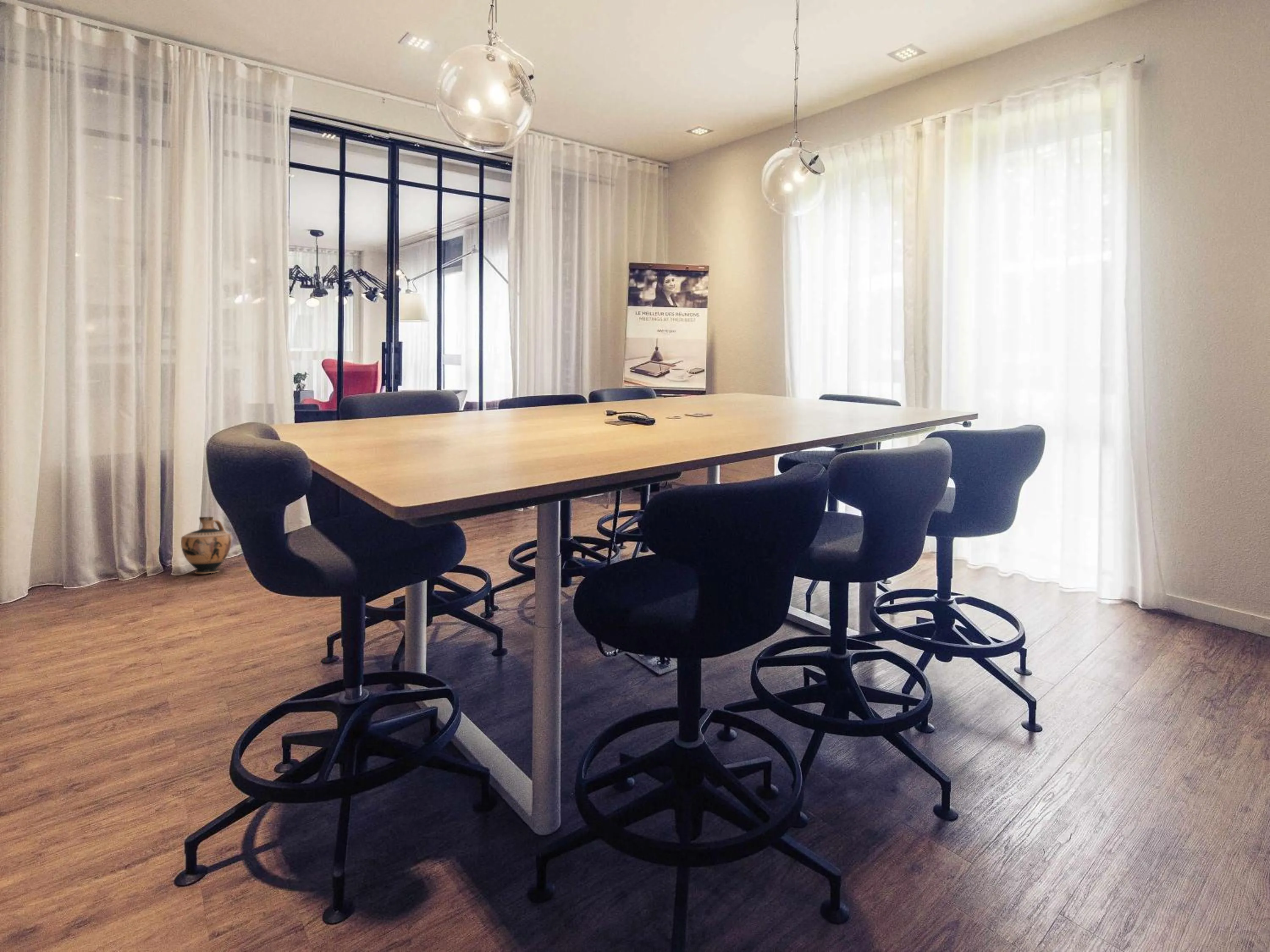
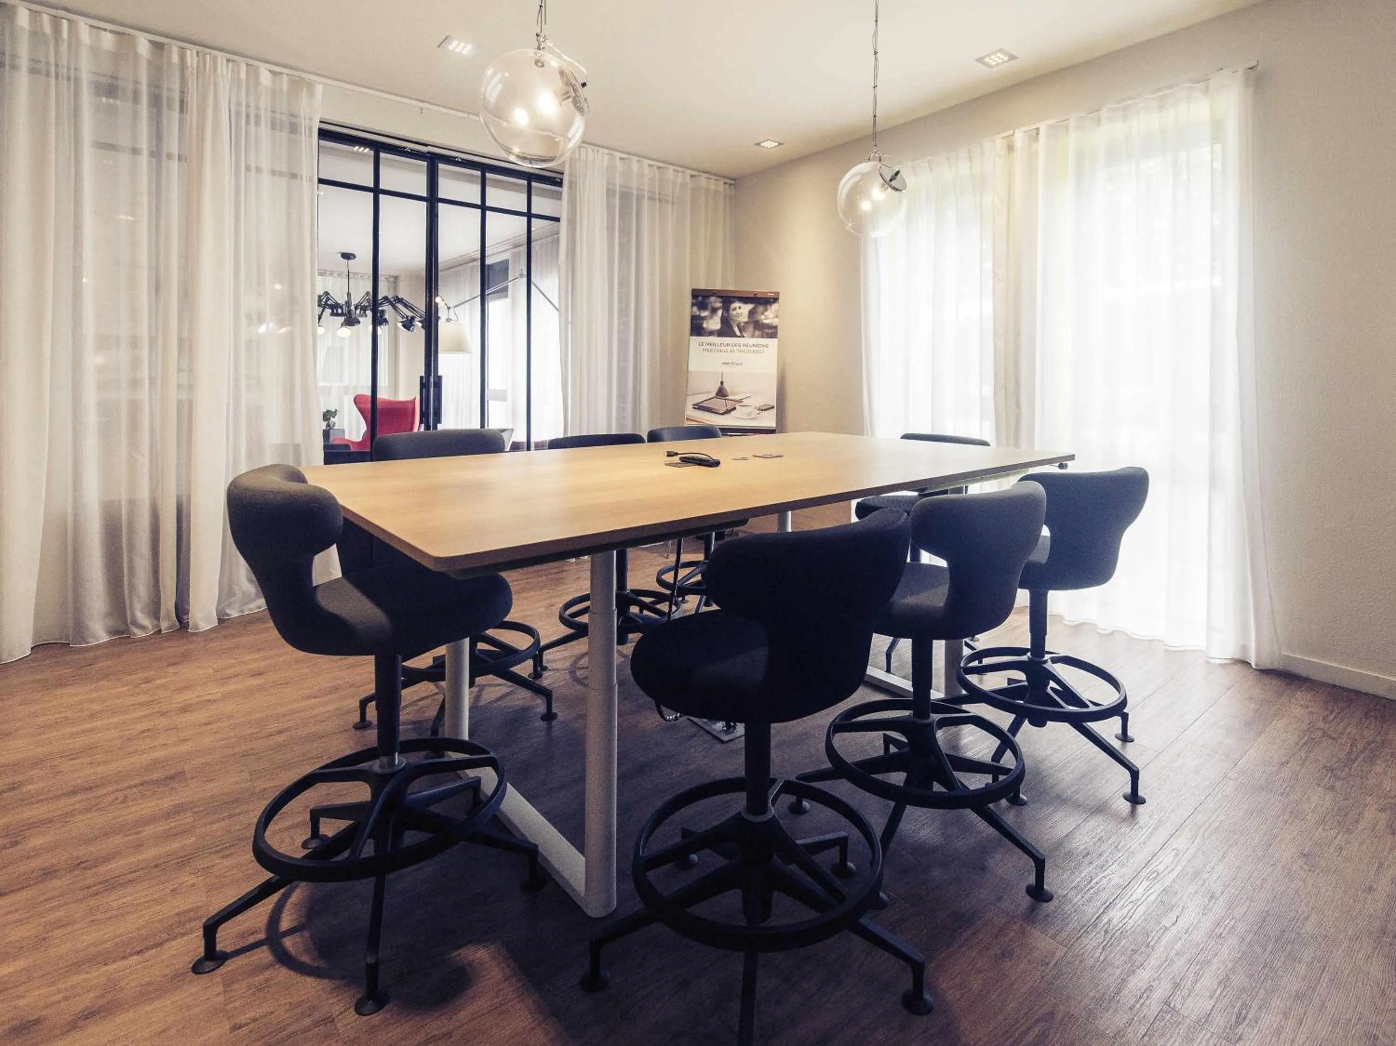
- ceramic jug (207, 545)
